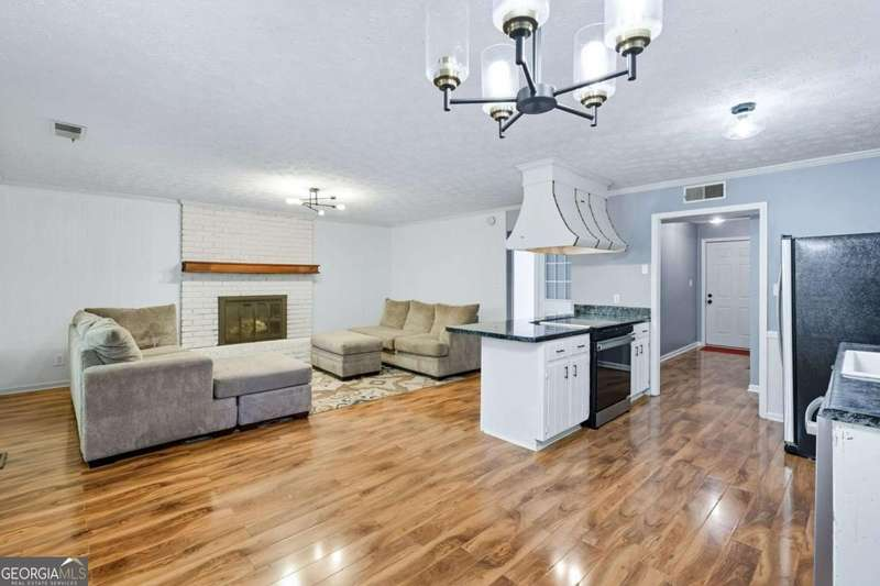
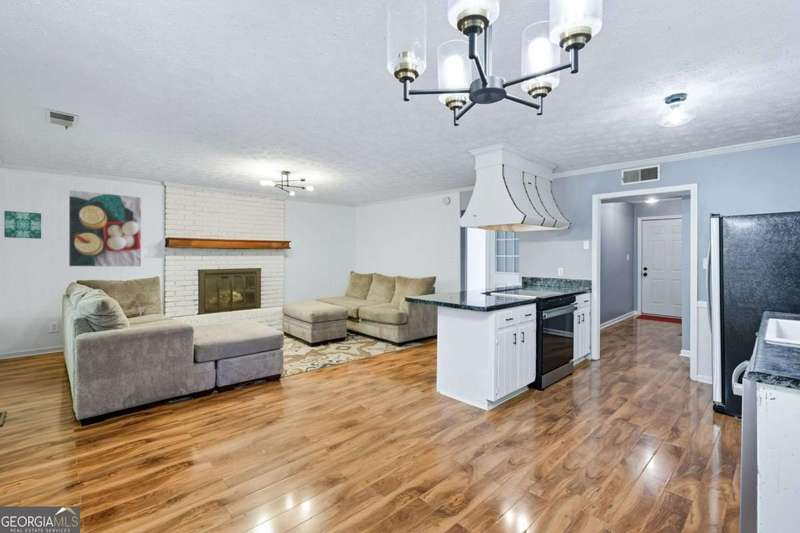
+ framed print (106, 230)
+ wall art (23, 225)
